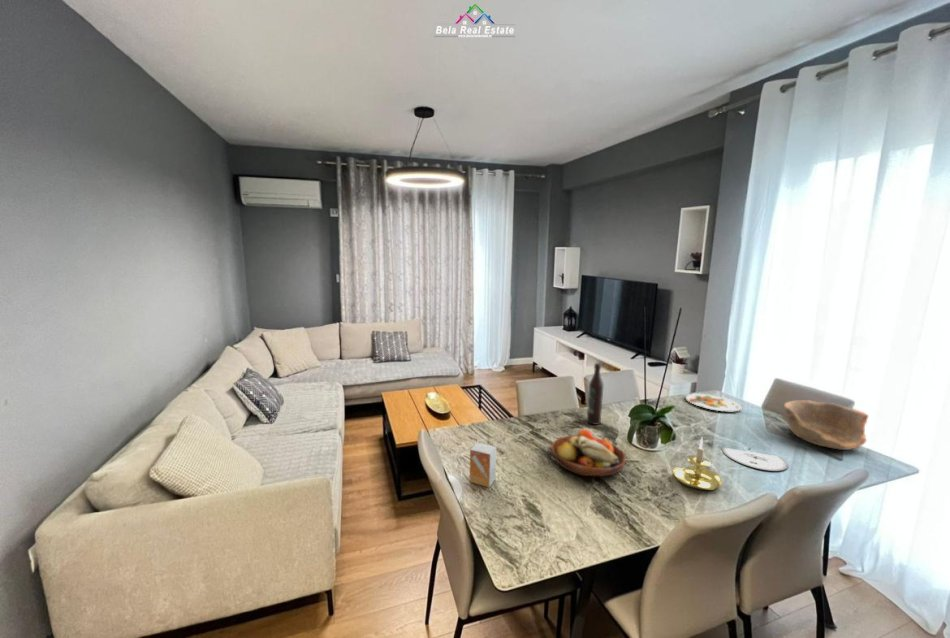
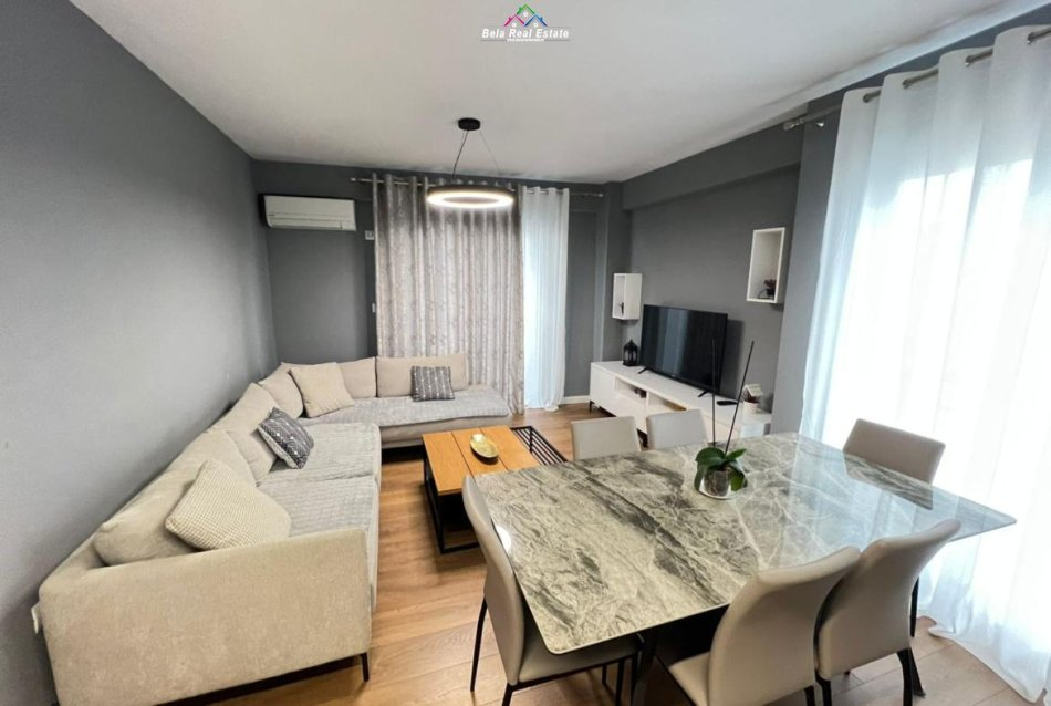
- bowl (823, 424)
- fruit bowl (588, 448)
- plate (753, 455)
- wine bottle (595, 393)
- plate (712, 402)
- candle holder (696, 459)
- small box (482, 464)
